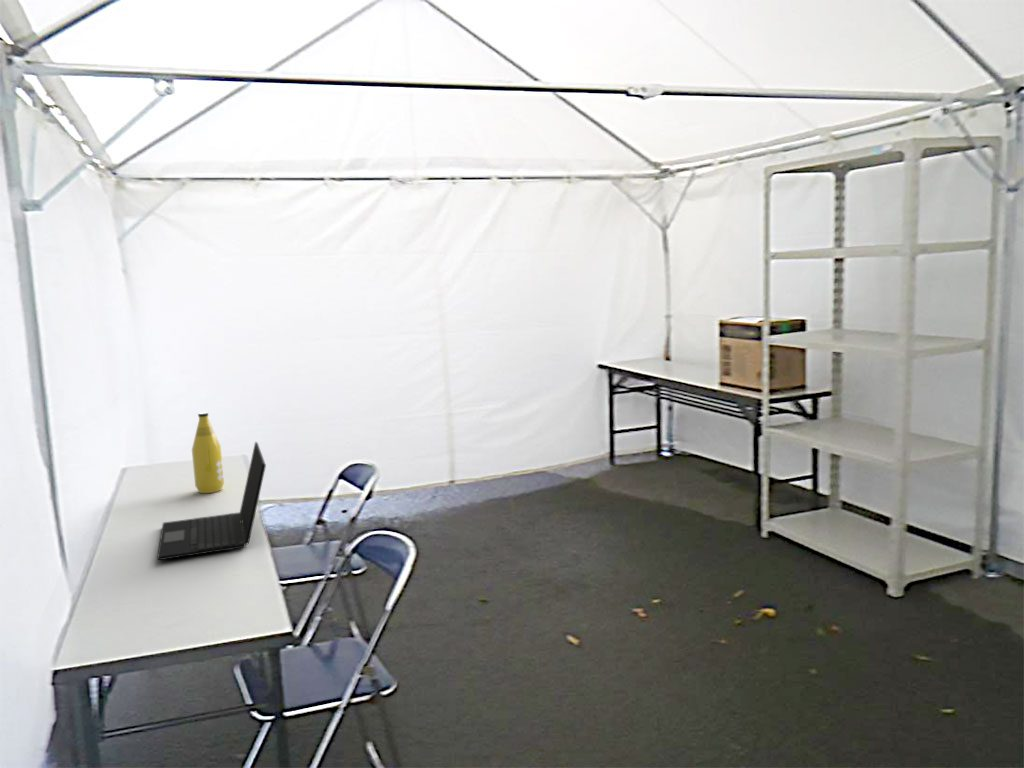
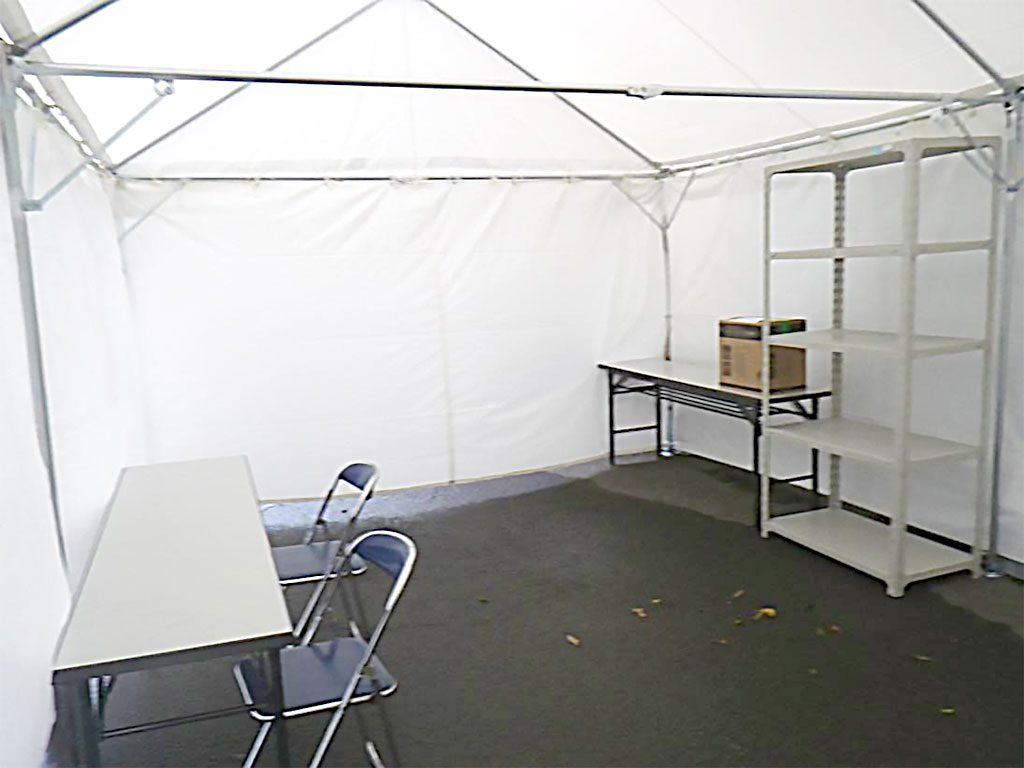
- bottle (206, 451)
- laptop (216, 515)
